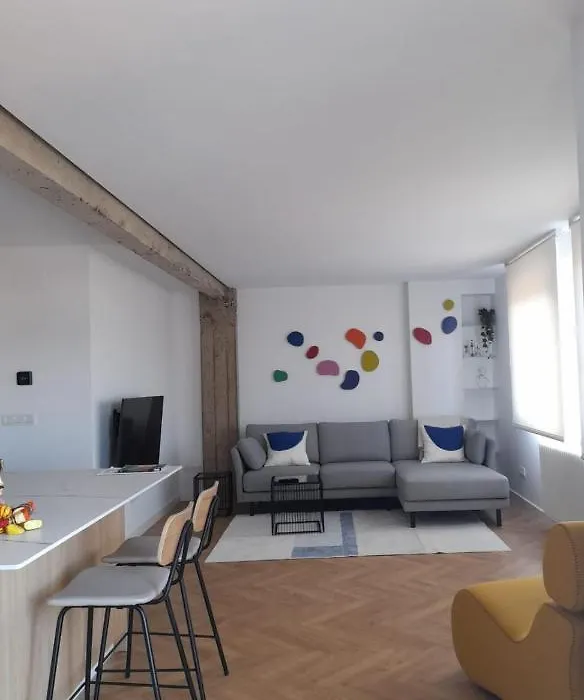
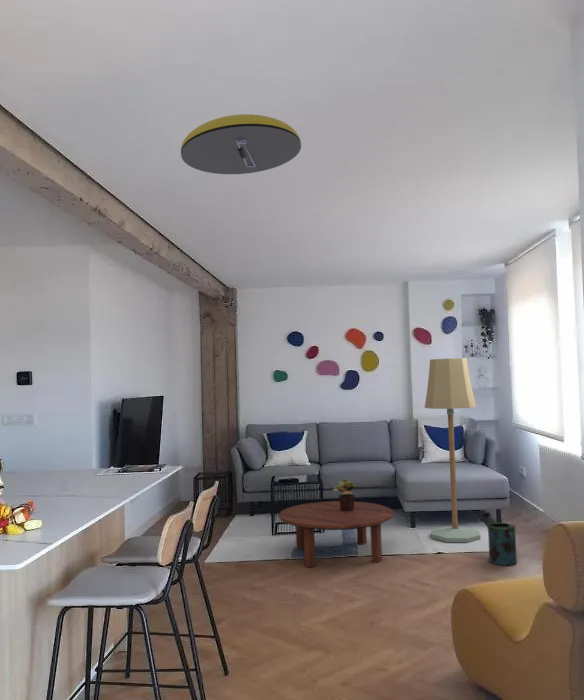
+ potted plant (344, 493)
+ watering can (498, 538)
+ floor lamp (451, 447)
+ coffee table (336, 529)
+ ceiling light (241, 141)
